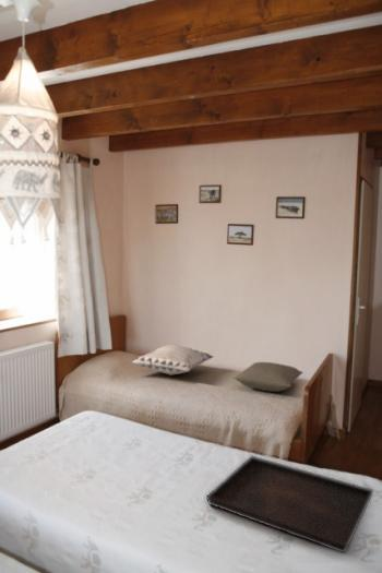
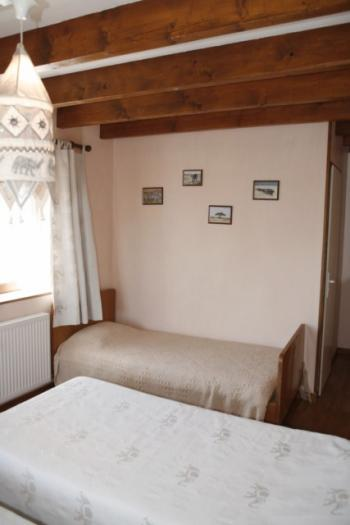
- serving tray (290, 497)
- pillow (268, 375)
- decorative pillow (174, 359)
